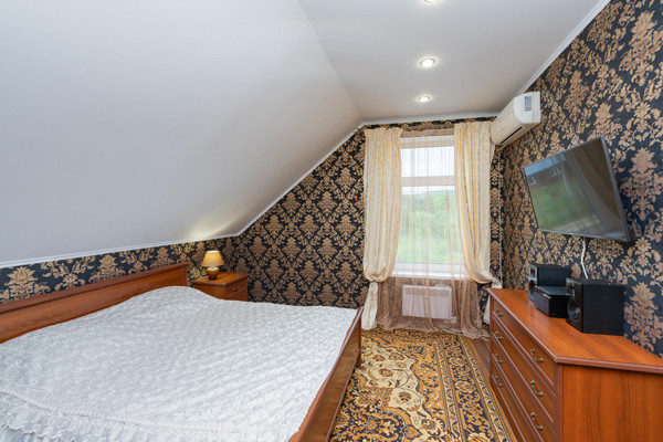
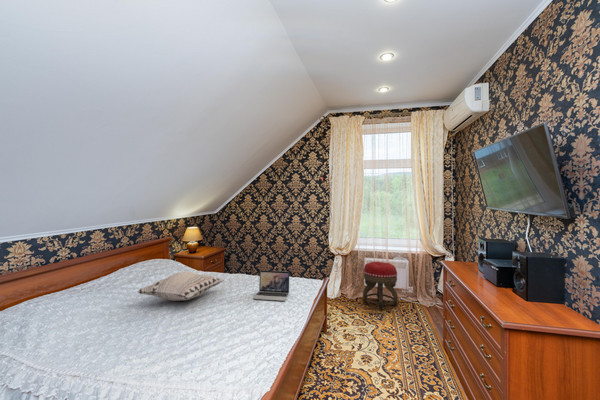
+ footstool (380, 283)
+ laptop (271, 285)
+ decorative pillow (183, 285)
